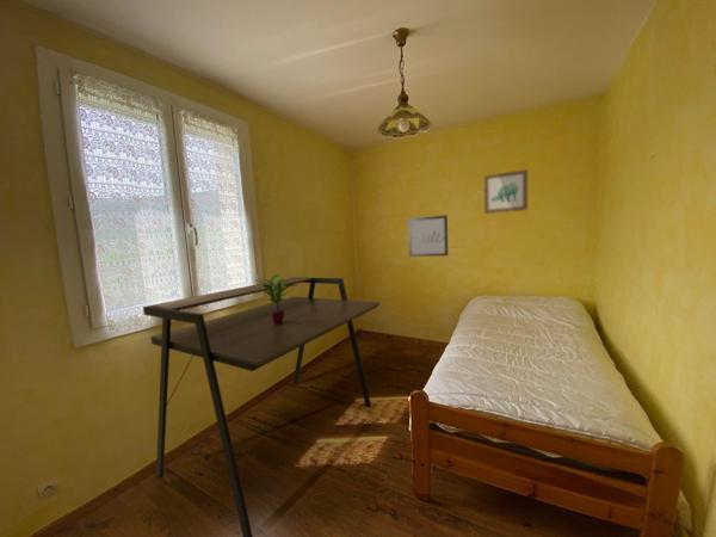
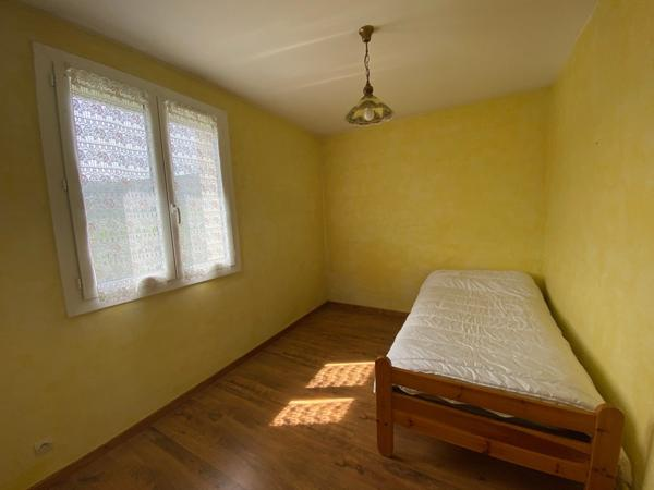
- desk (276, 358)
- wall art (427, 236)
- wall art (505, 192)
- potted plant (278, 298)
